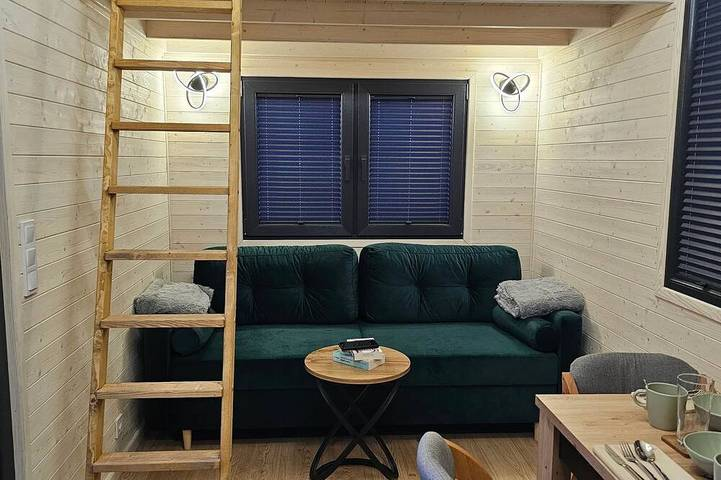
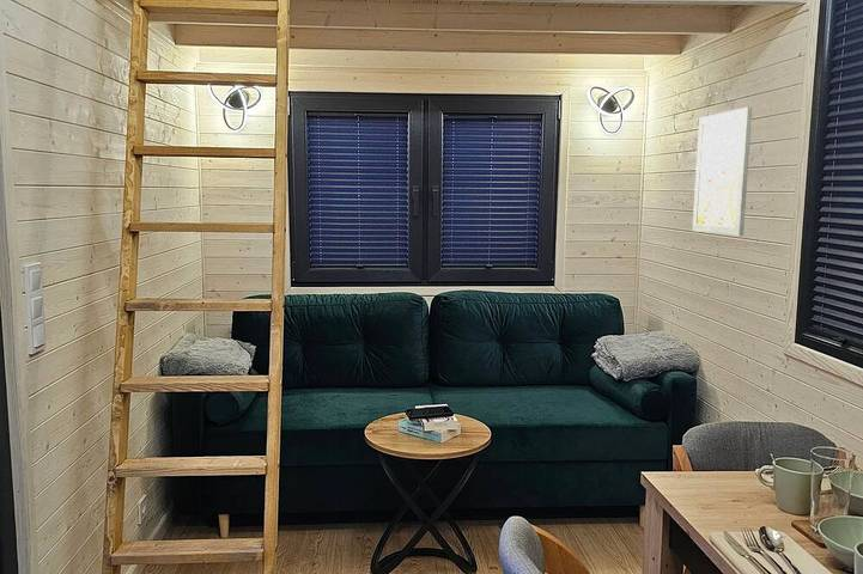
+ wall art (719, 173)
